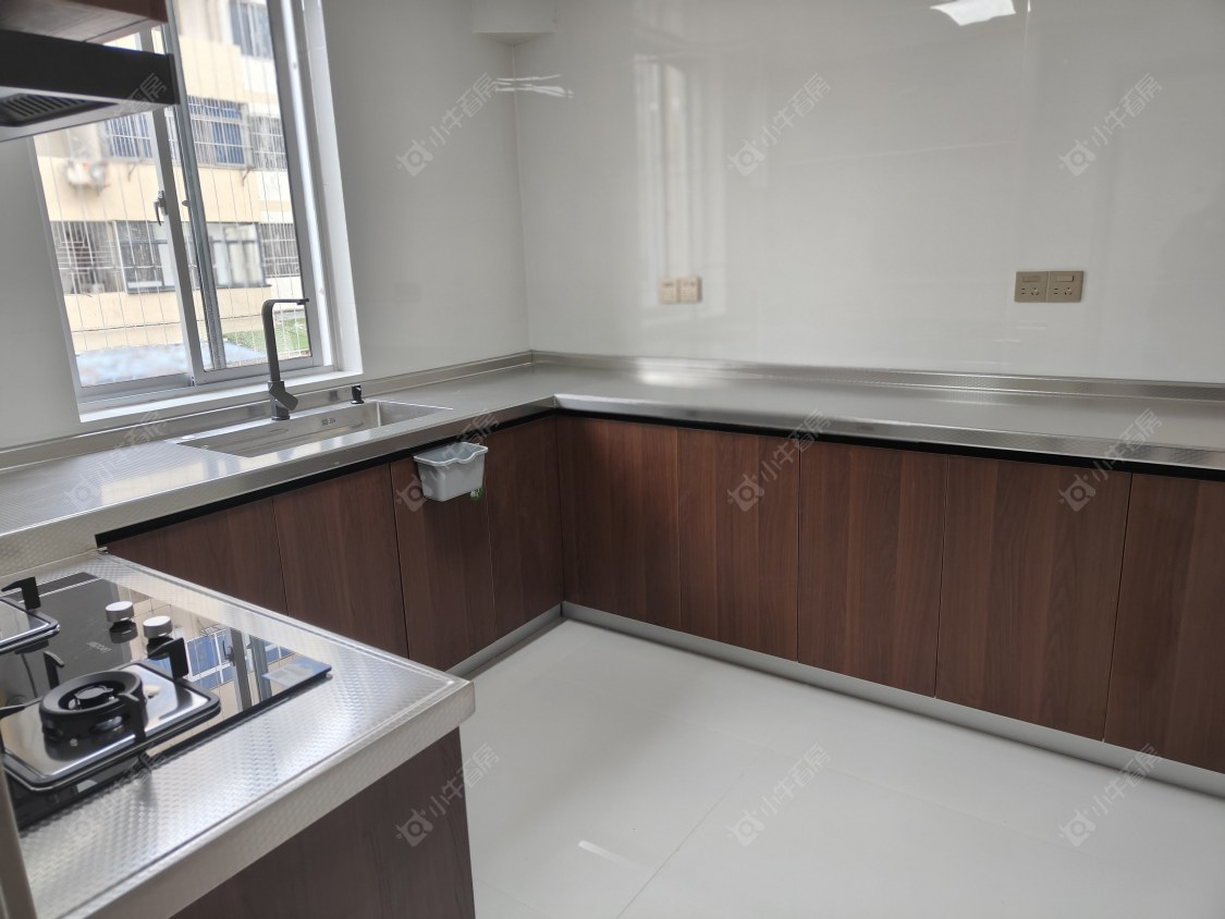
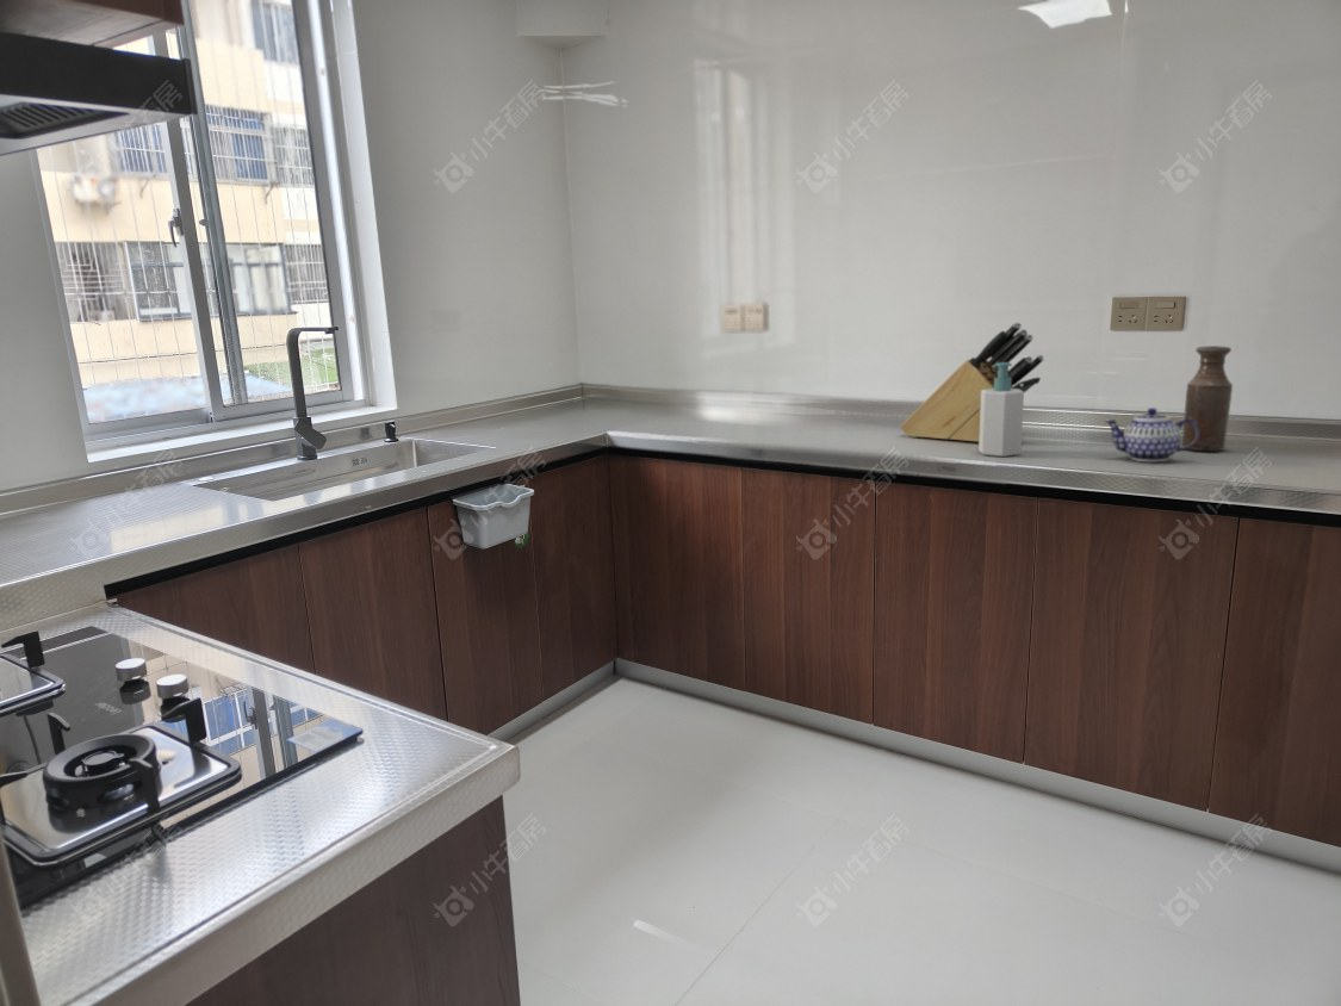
+ soap bottle (1001, 408)
+ bottle (1207, 398)
+ teapot (1150, 433)
+ knife block (970, 381)
